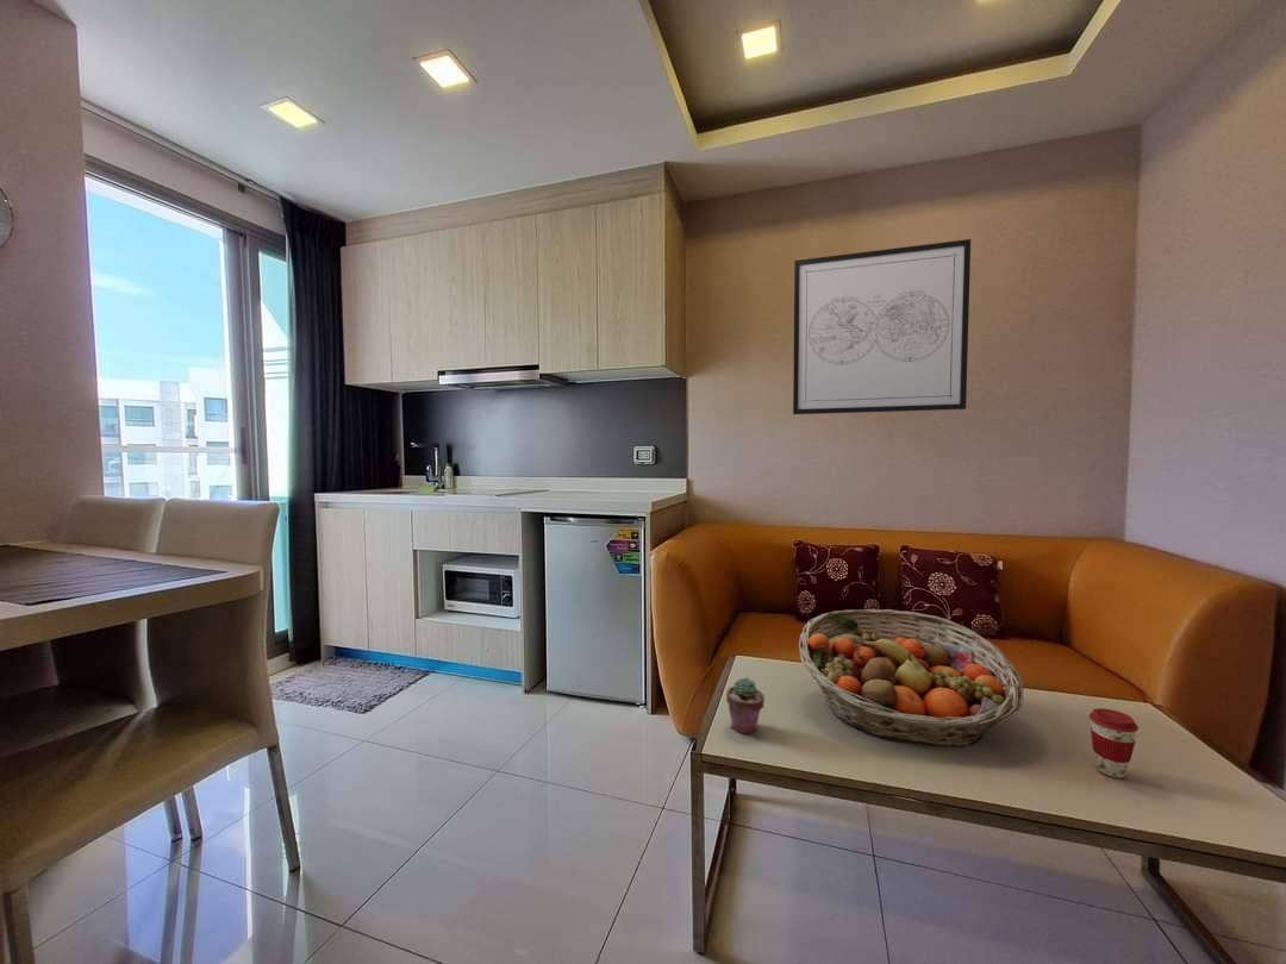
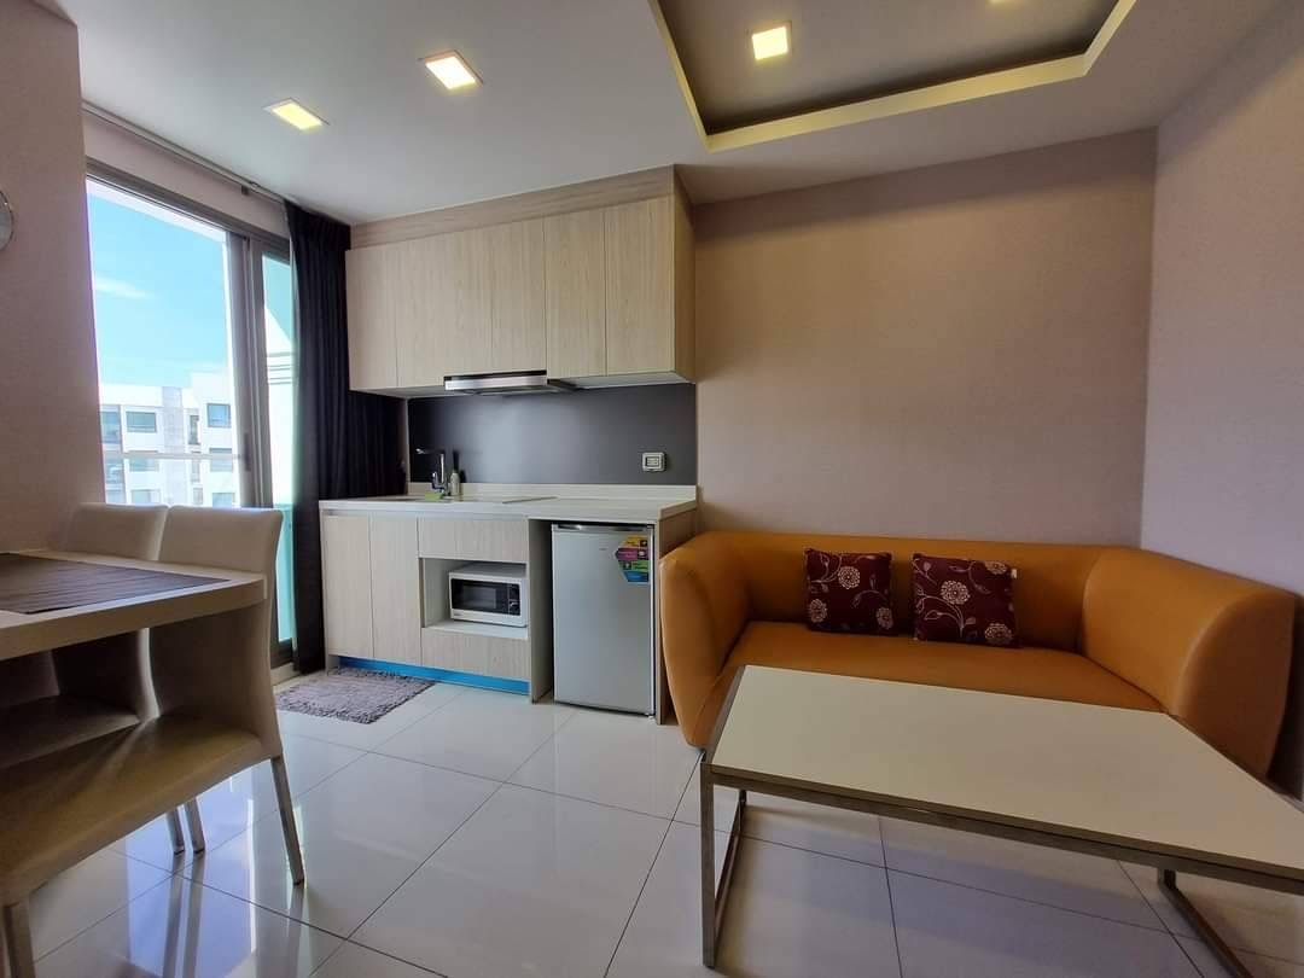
- fruit basket (900, 671)
- potted succulent (744, 702)
- wall art (876, 332)
- coffee cup (1111, 743)
